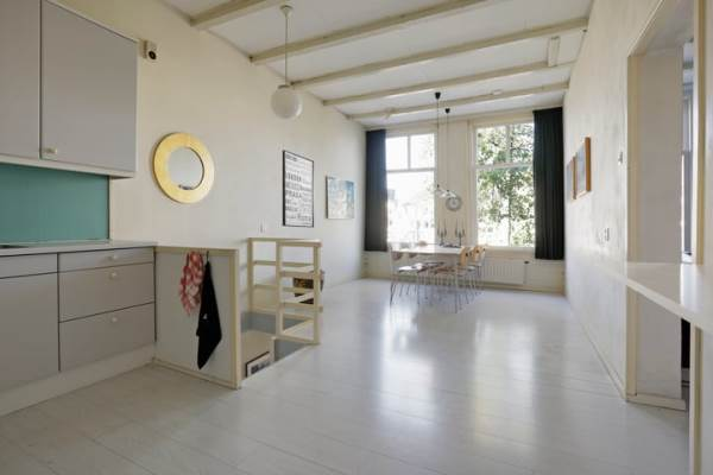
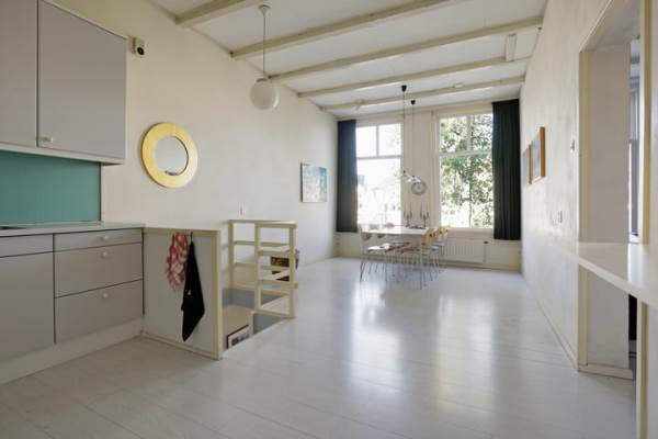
- wall art (298, 191)
